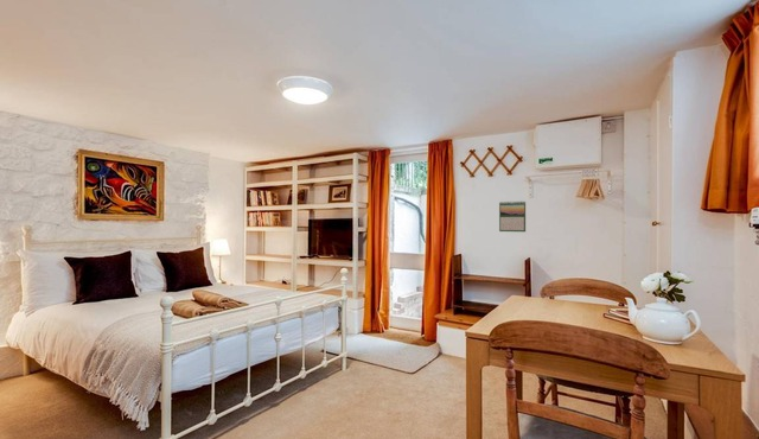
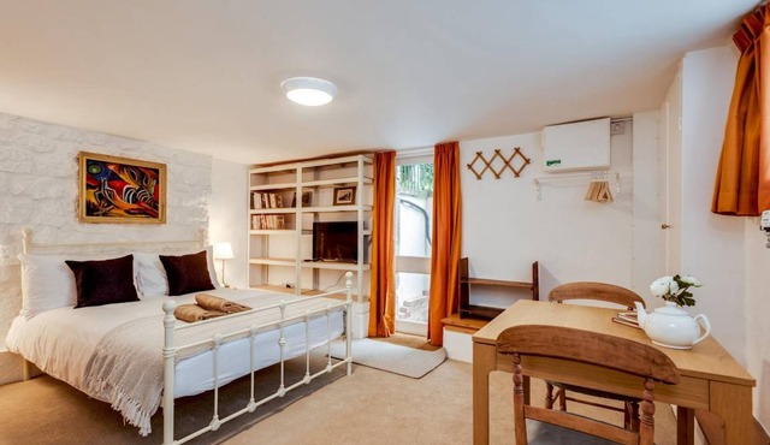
- calendar (511, 216)
